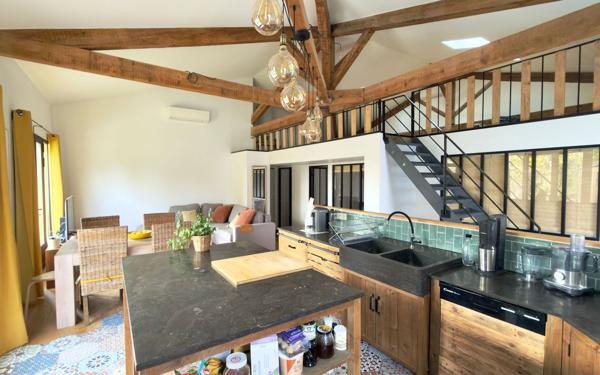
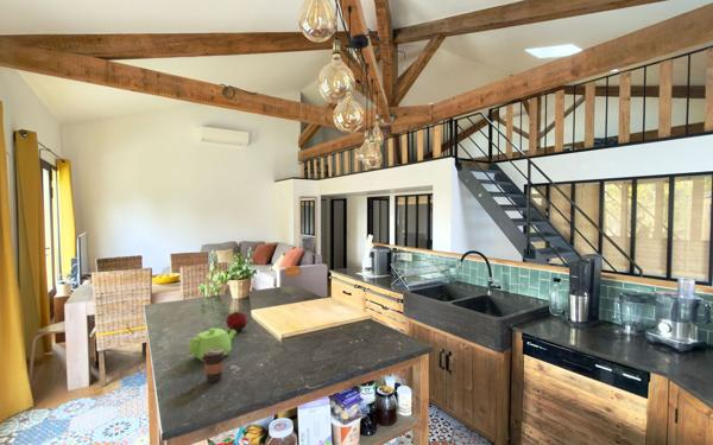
+ fruit (236, 319)
+ coffee cup (214, 365)
+ teapot (214, 342)
